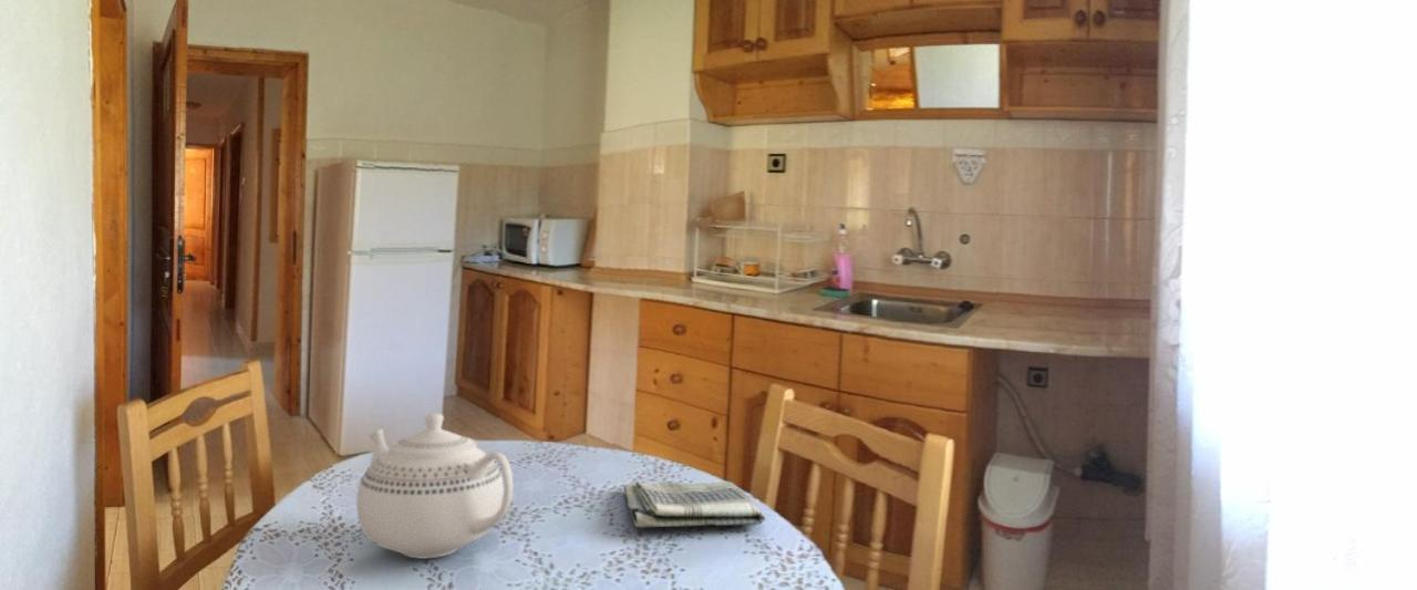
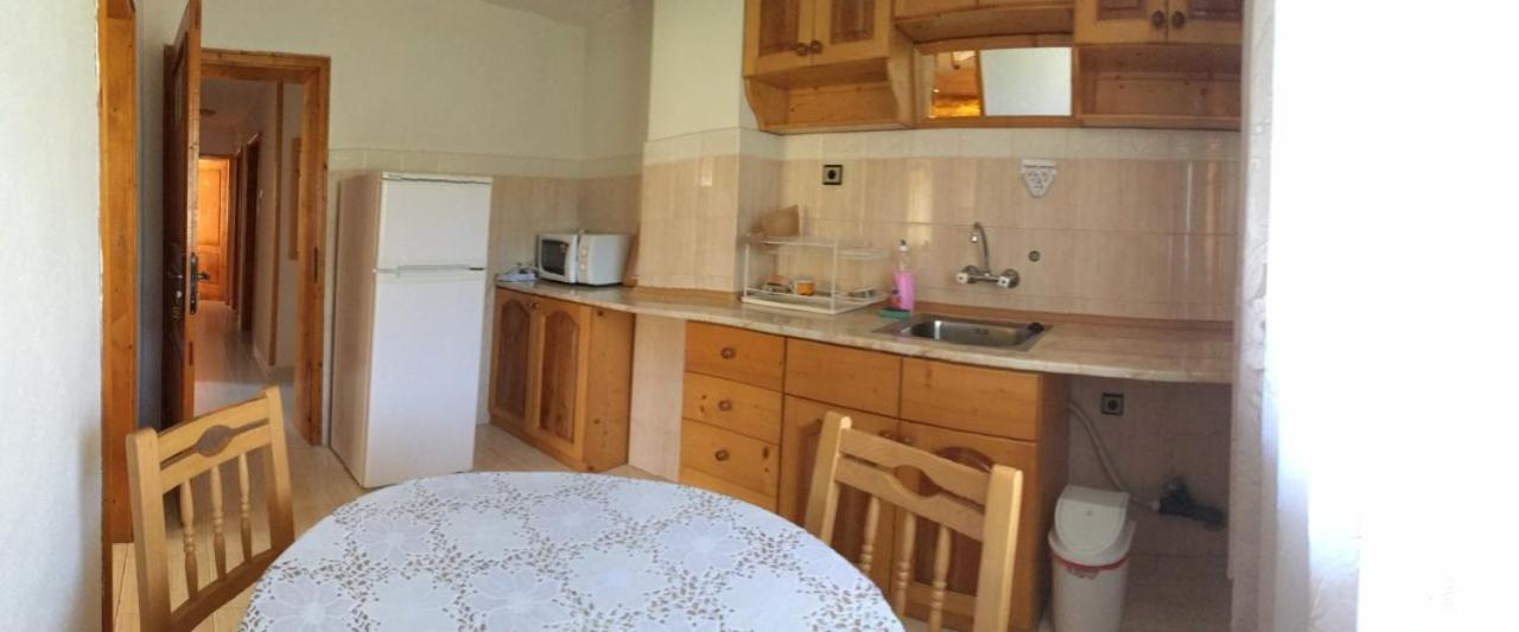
- dish towel (687, 498)
- teapot (435, 480)
